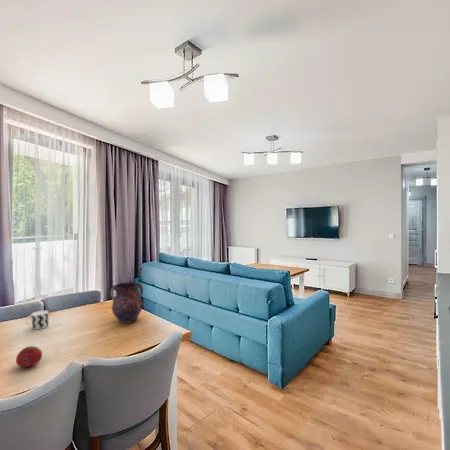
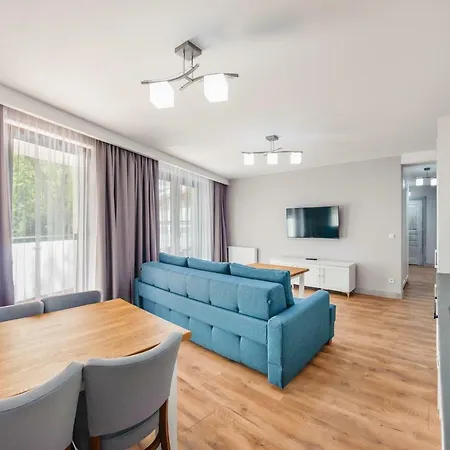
- cup (37, 320)
- fruit (29, 355)
- vase (127, 302)
